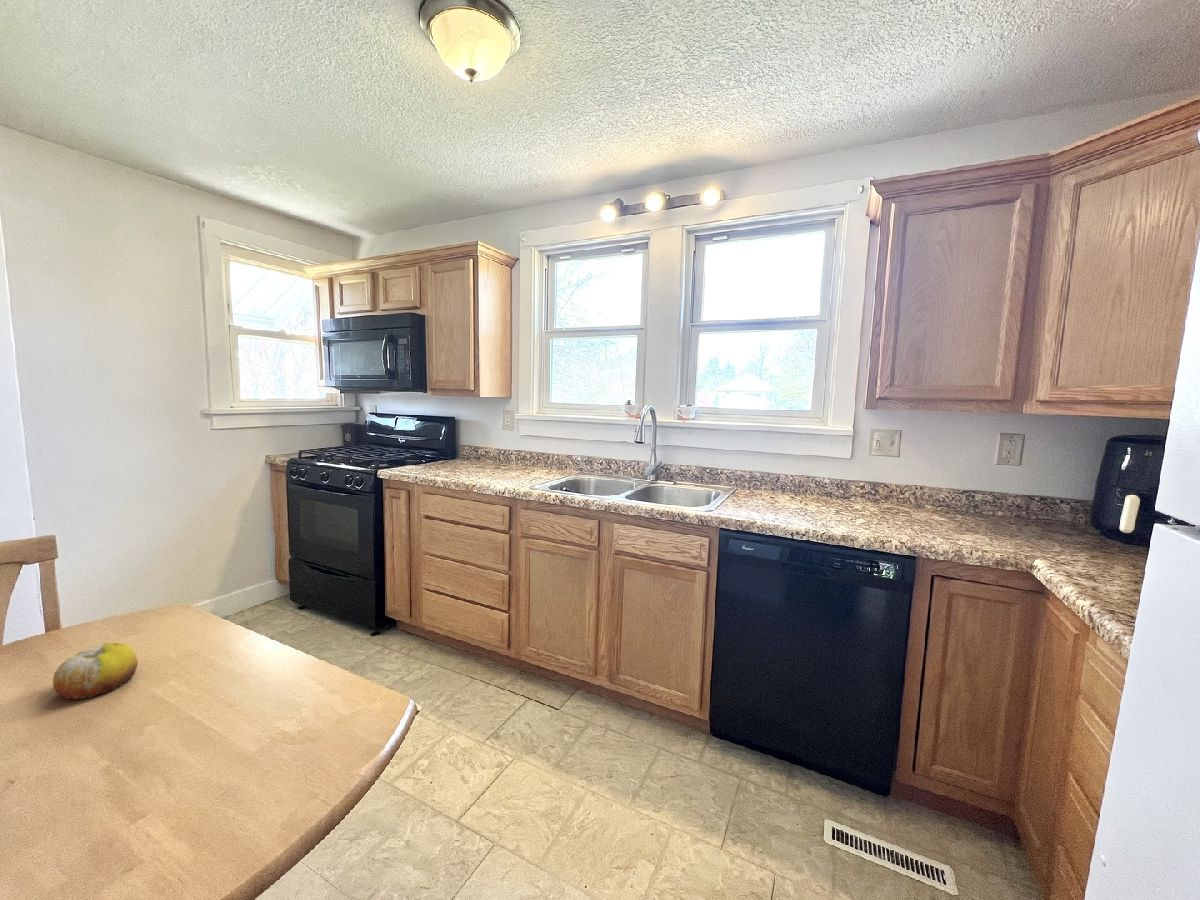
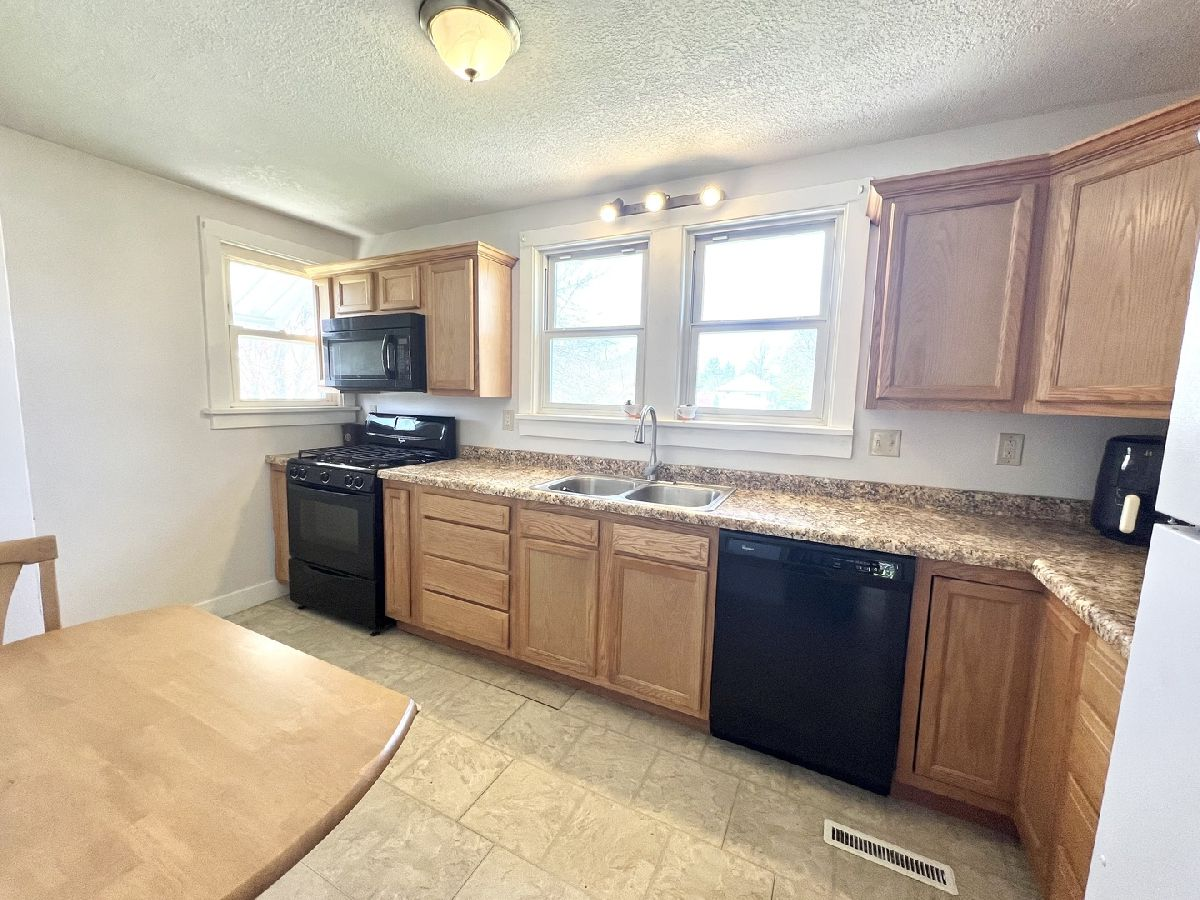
- fruit (94, 667)
